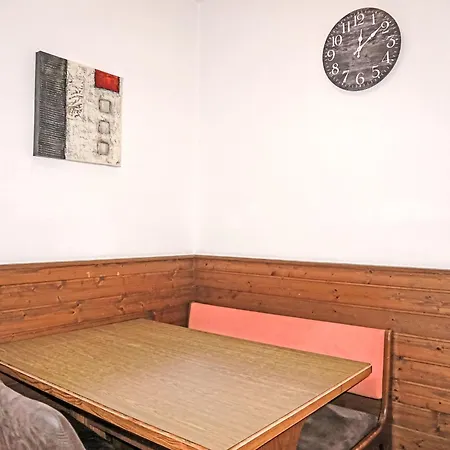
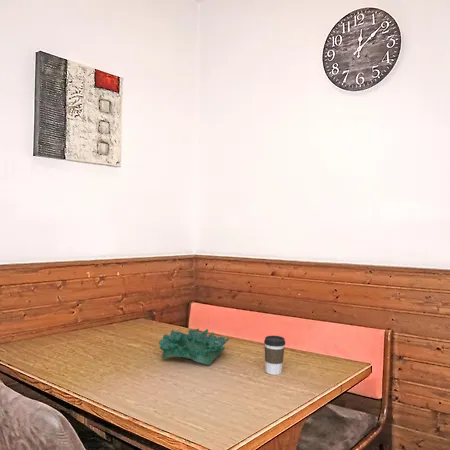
+ coffee cup (274, 355)
+ decorative bowl (194, 346)
